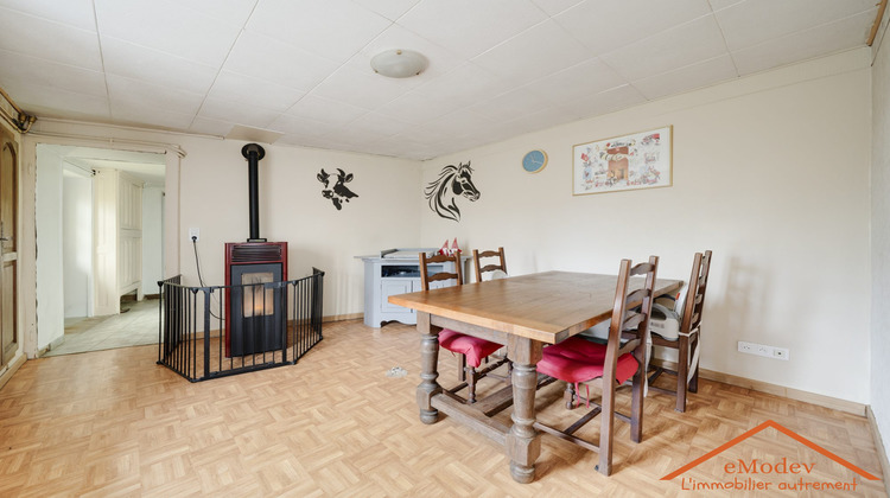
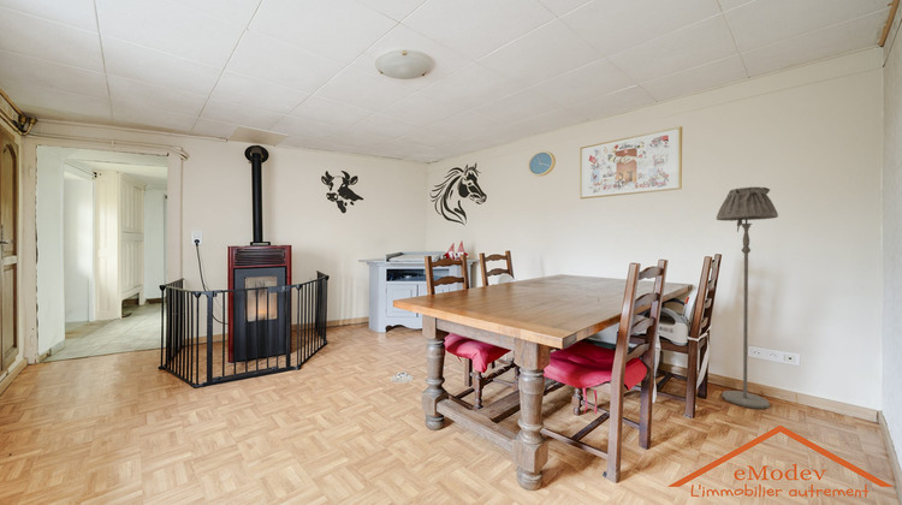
+ floor lamp (744, 295)
